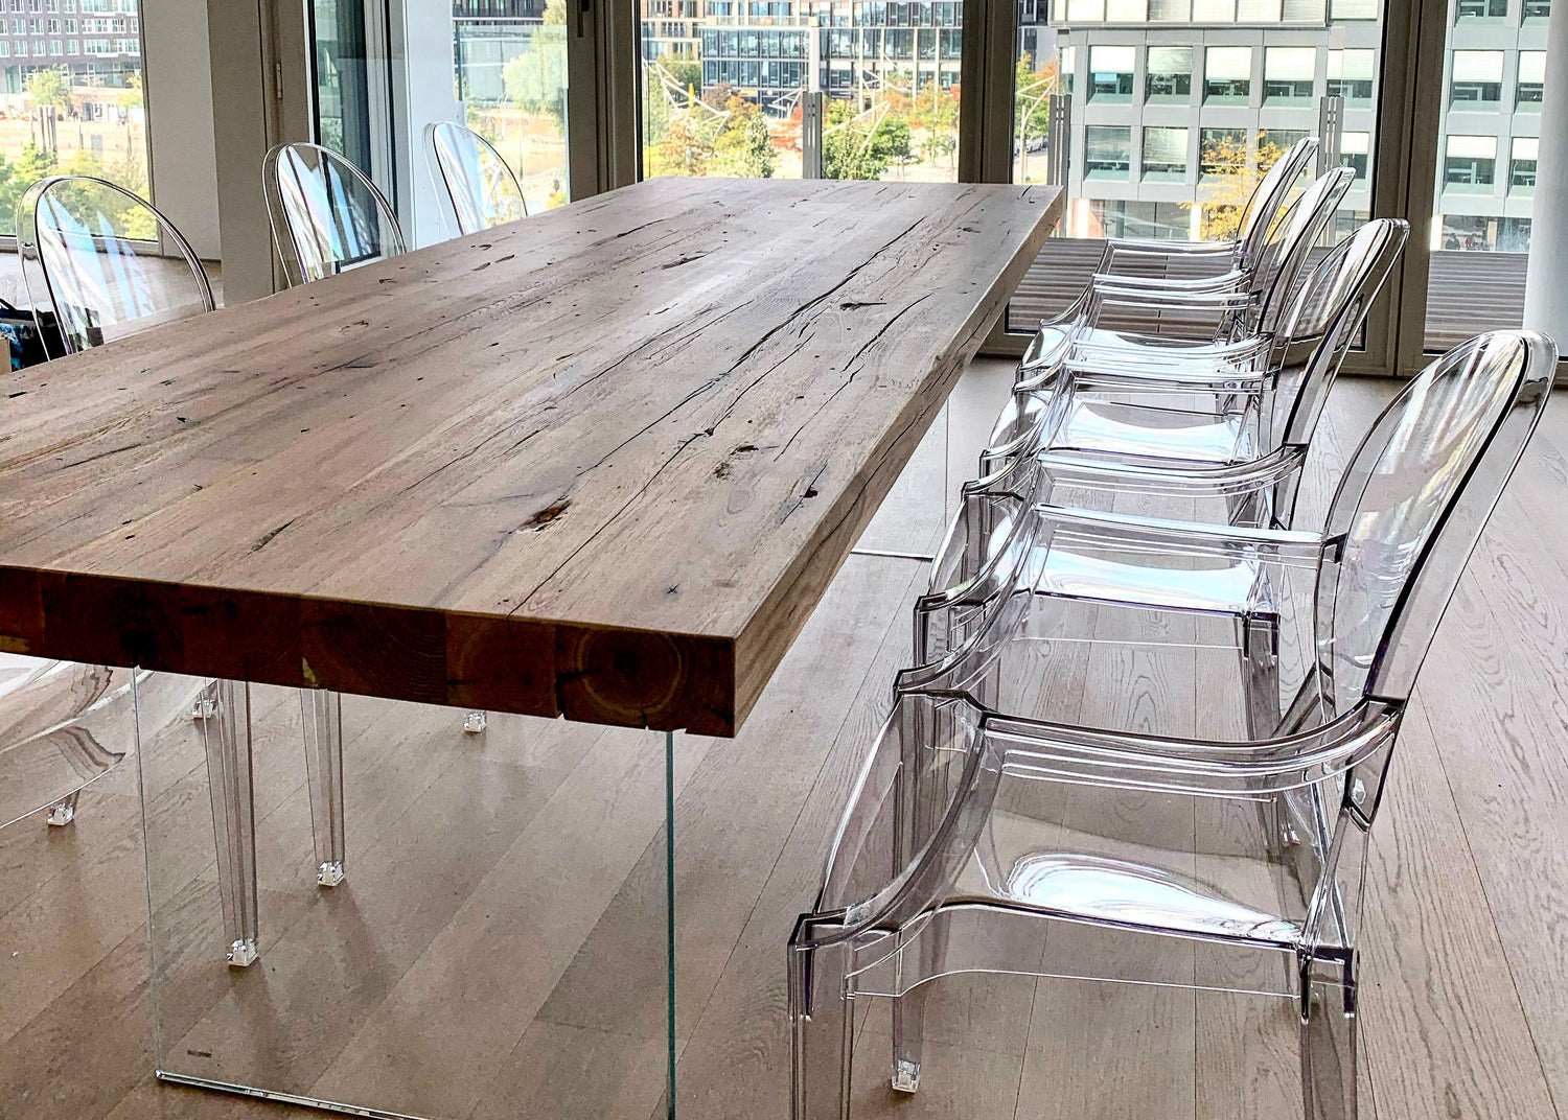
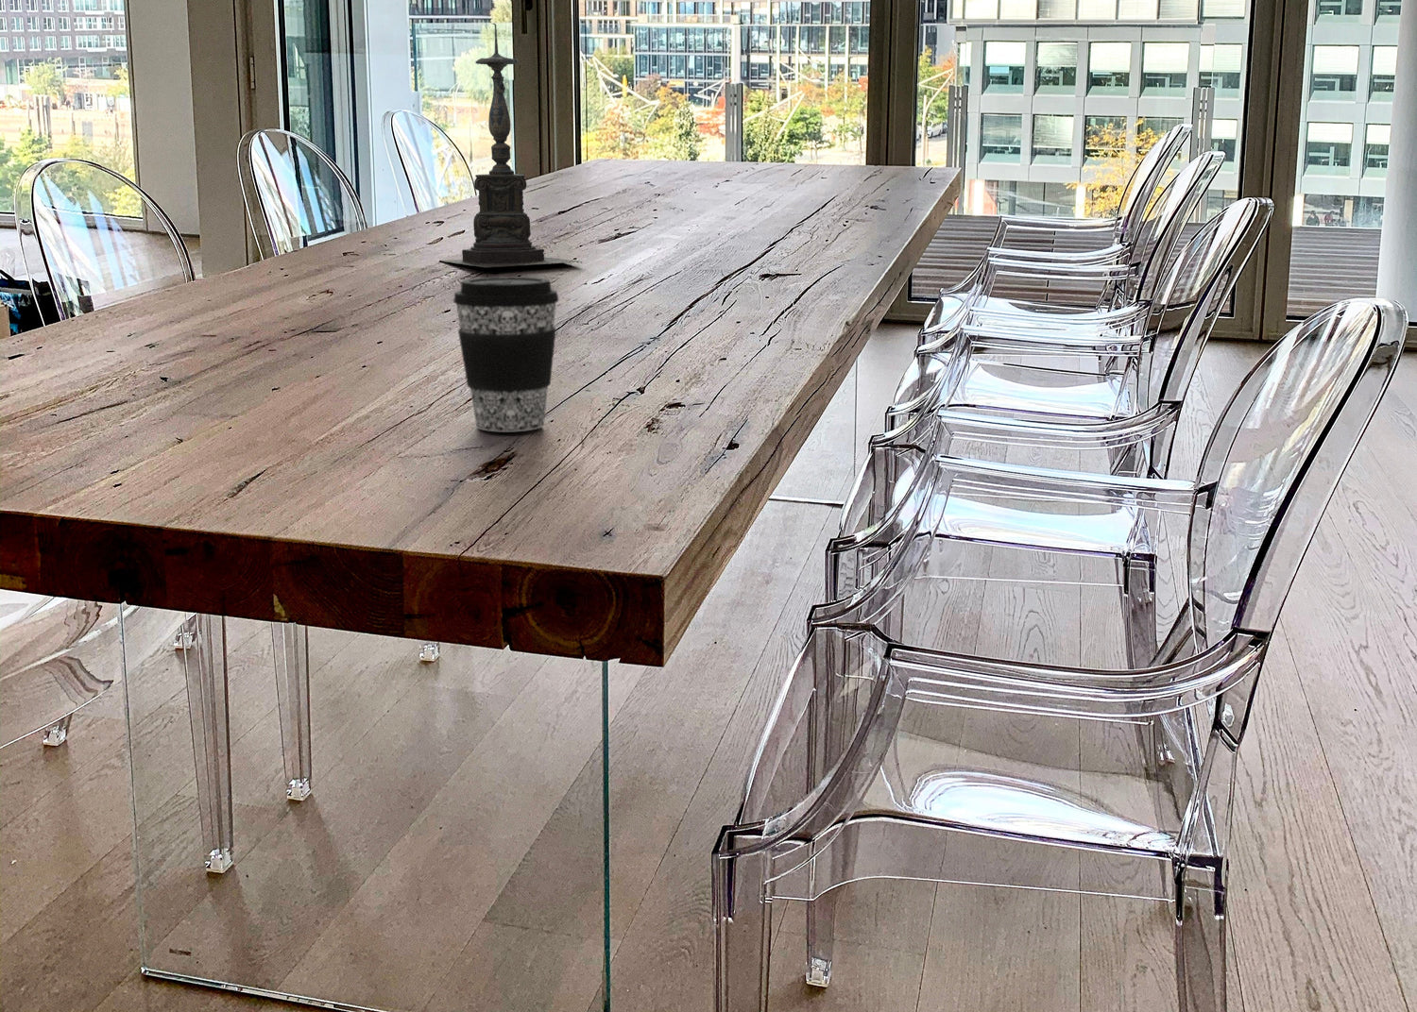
+ coffee cup (507, 354)
+ candle holder (503, 145)
